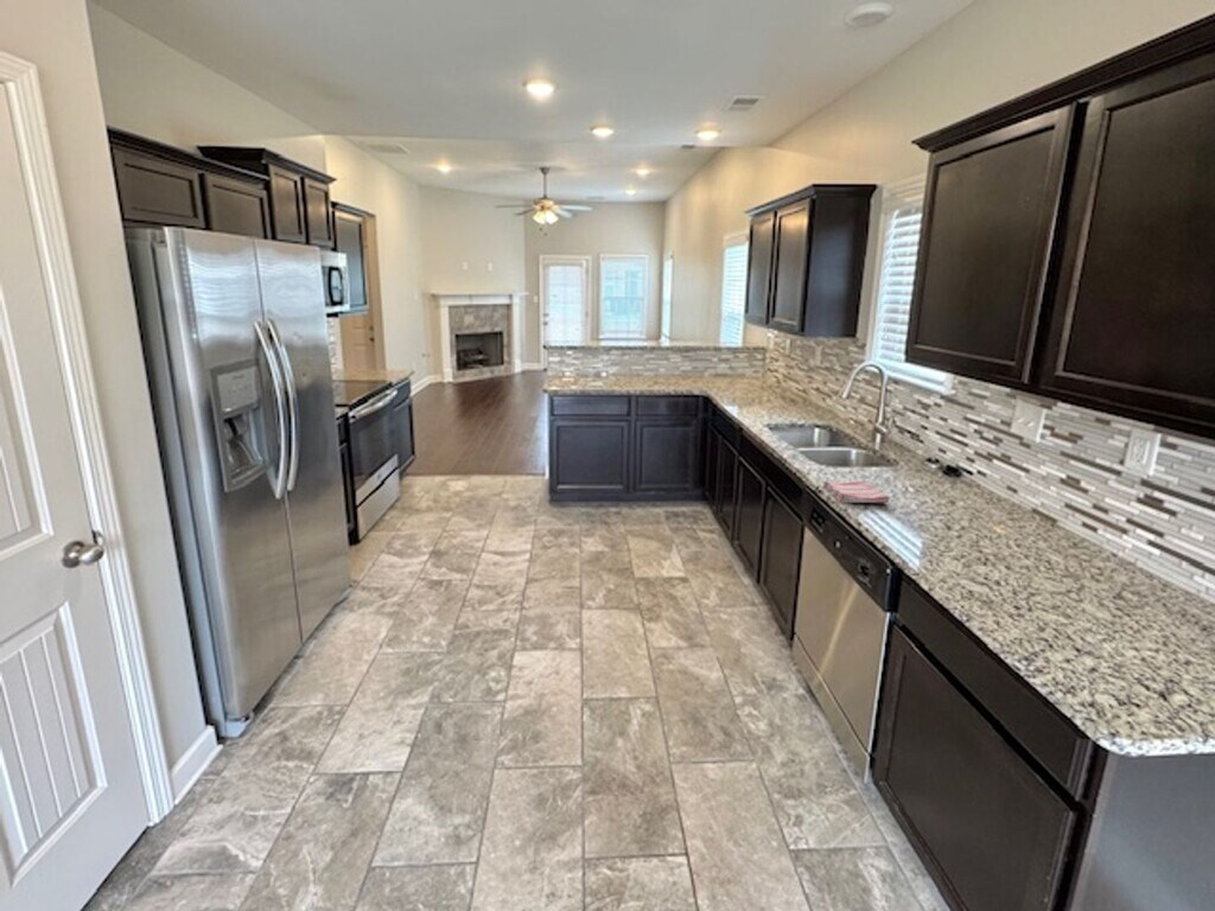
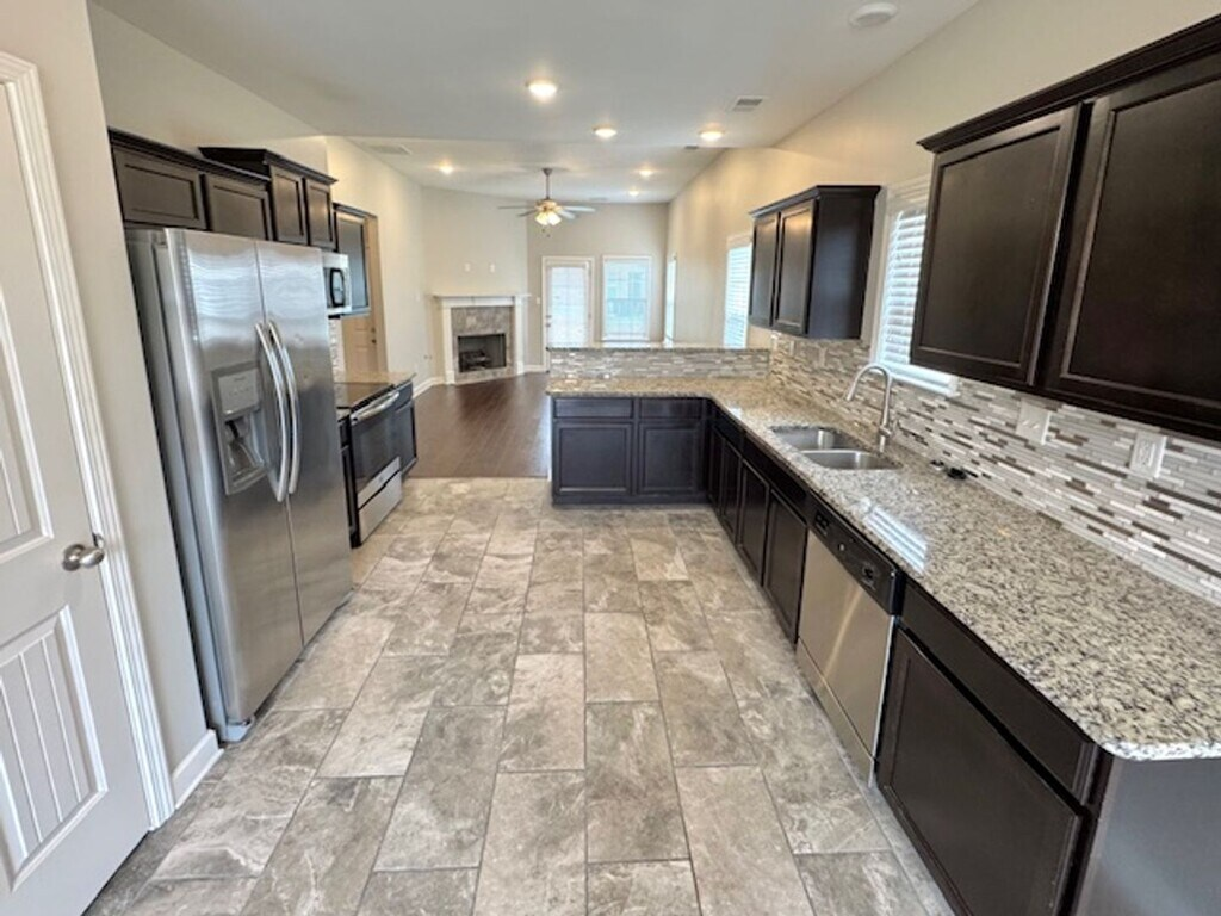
- dish towel (854, 490)
